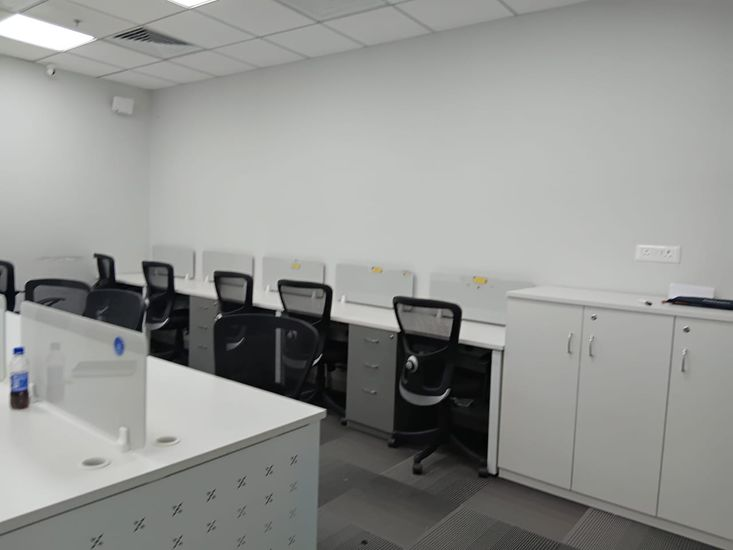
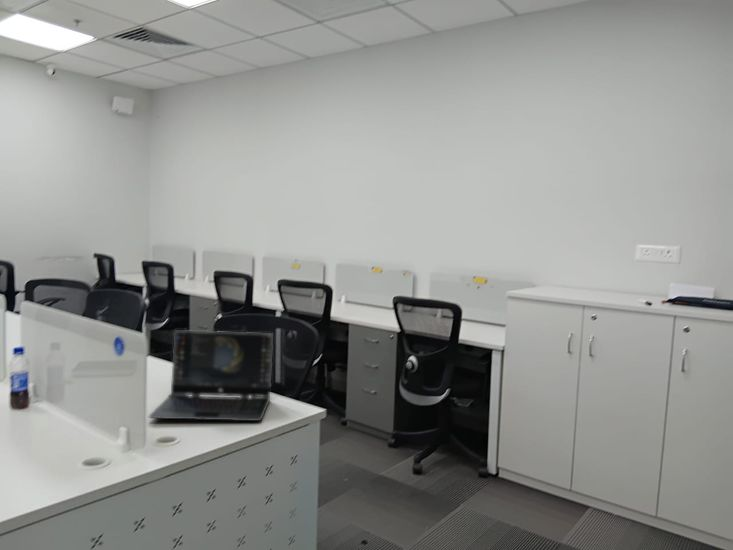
+ laptop (215, 374)
